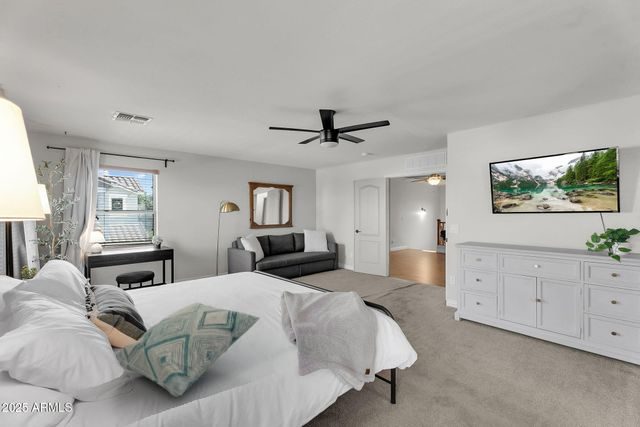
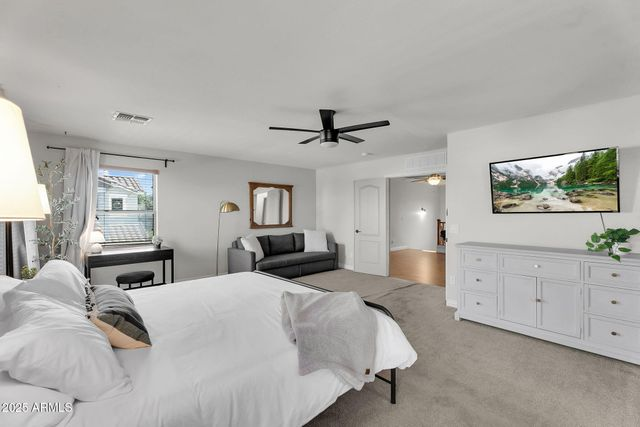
- decorative pillow (190, 340)
